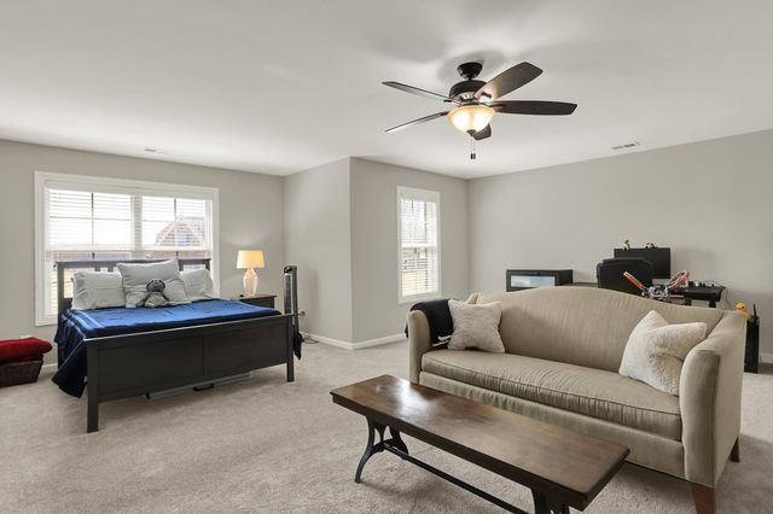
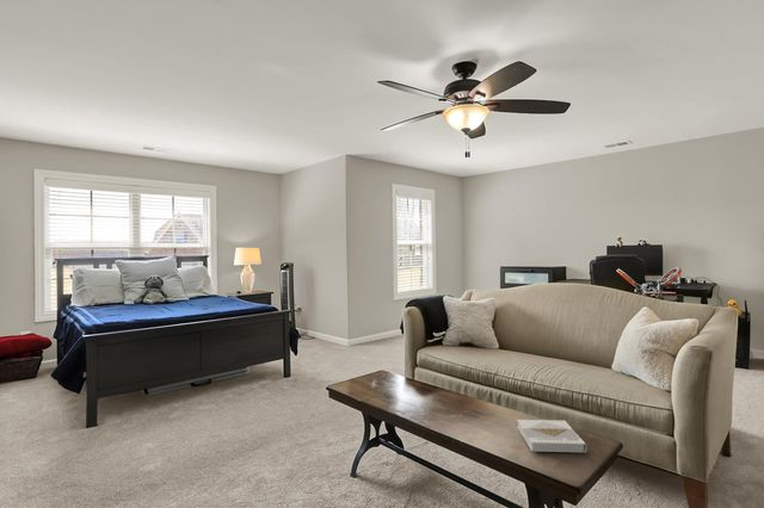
+ book (549, 434)
